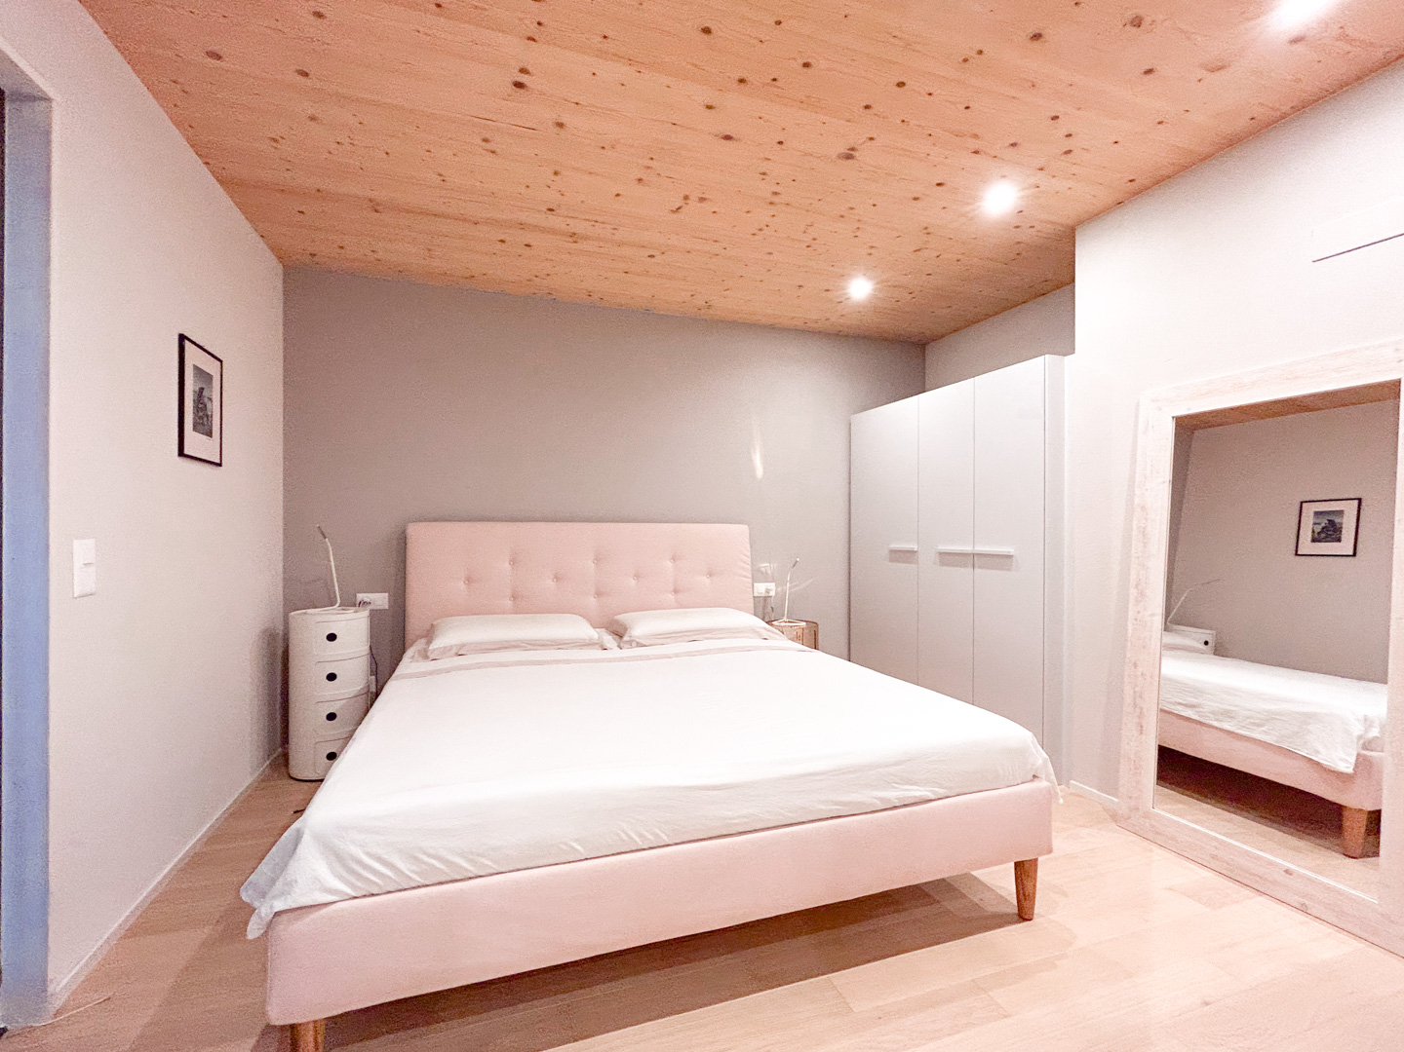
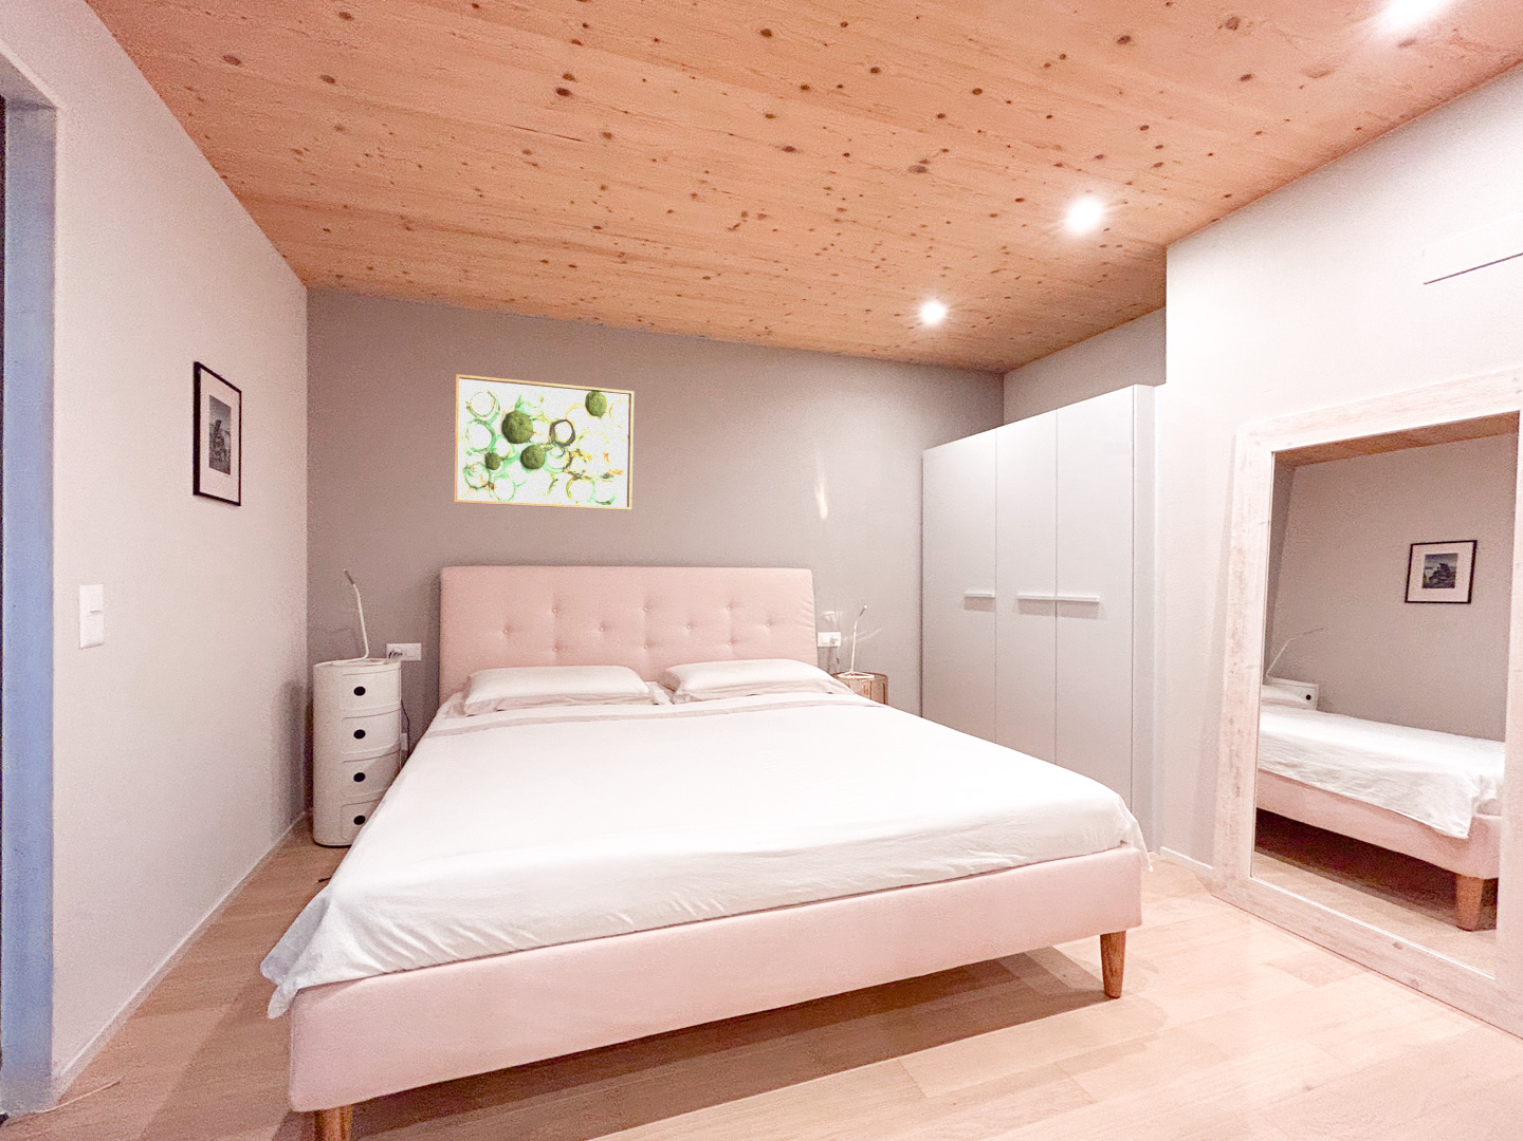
+ wall art (547, 445)
